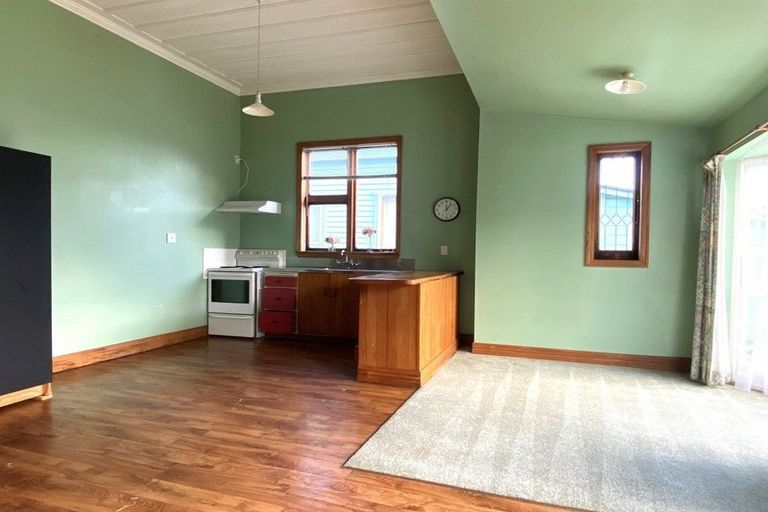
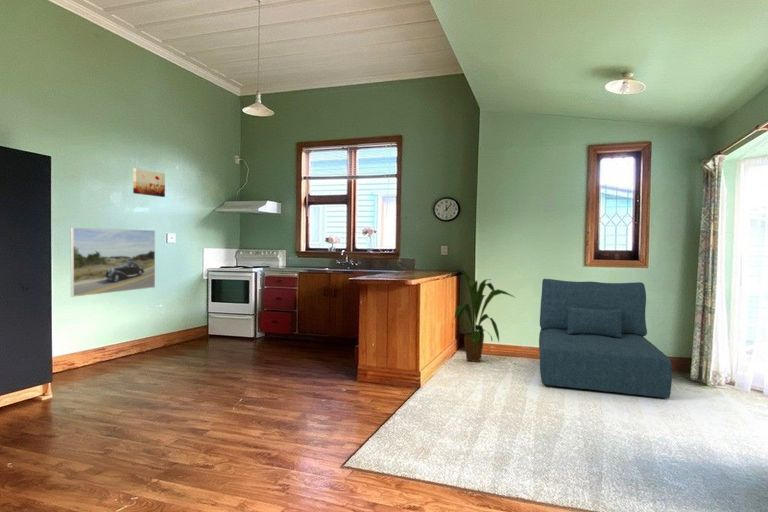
+ wall art (149, 183)
+ sofa (596, 330)
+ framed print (116, 260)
+ house plant (483, 315)
